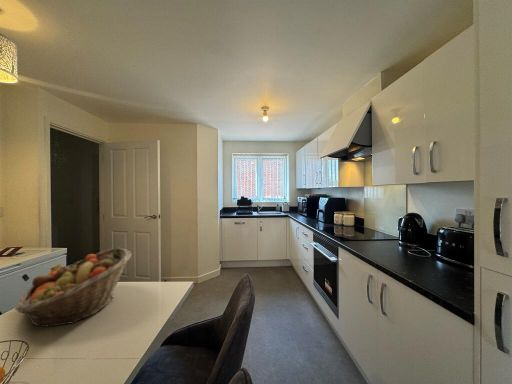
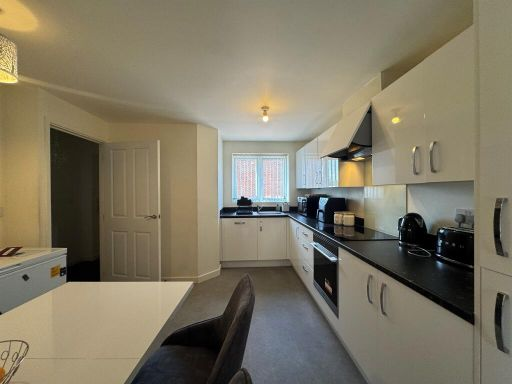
- fruit basket (81, 281)
